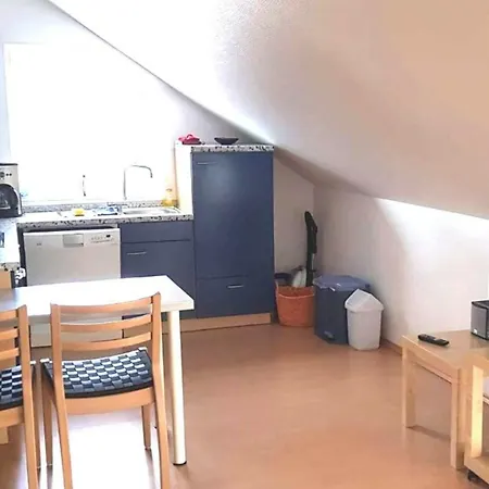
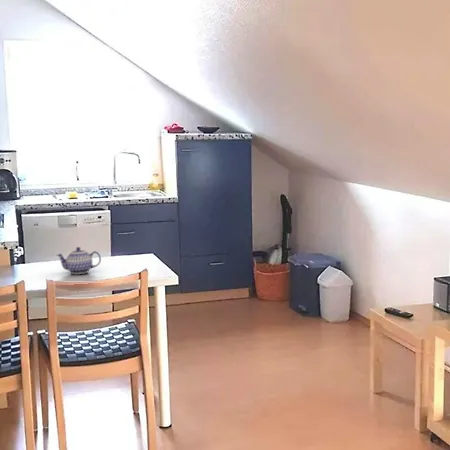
+ teapot (78, 259)
